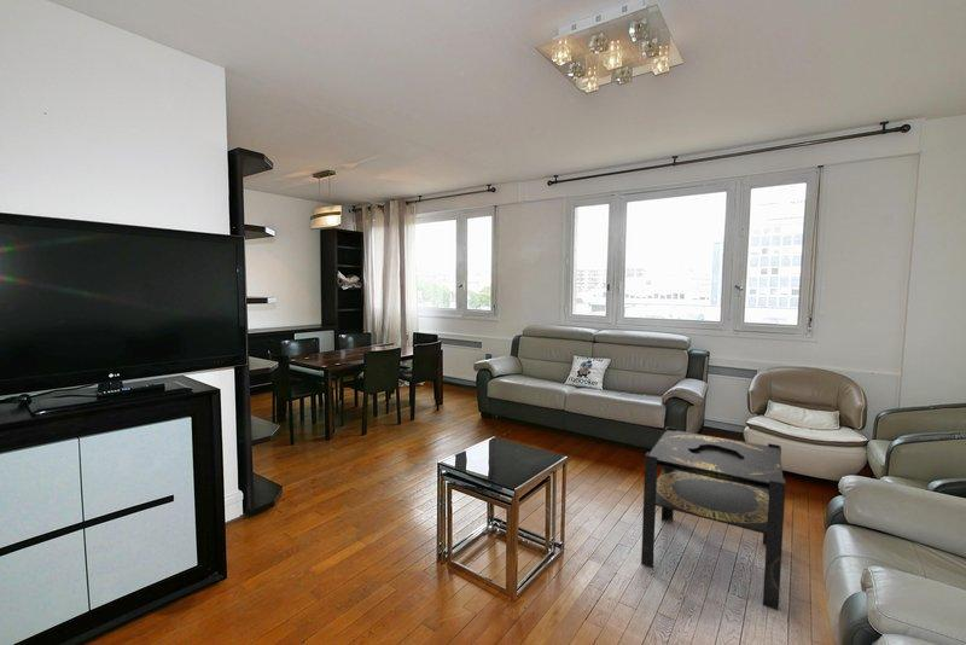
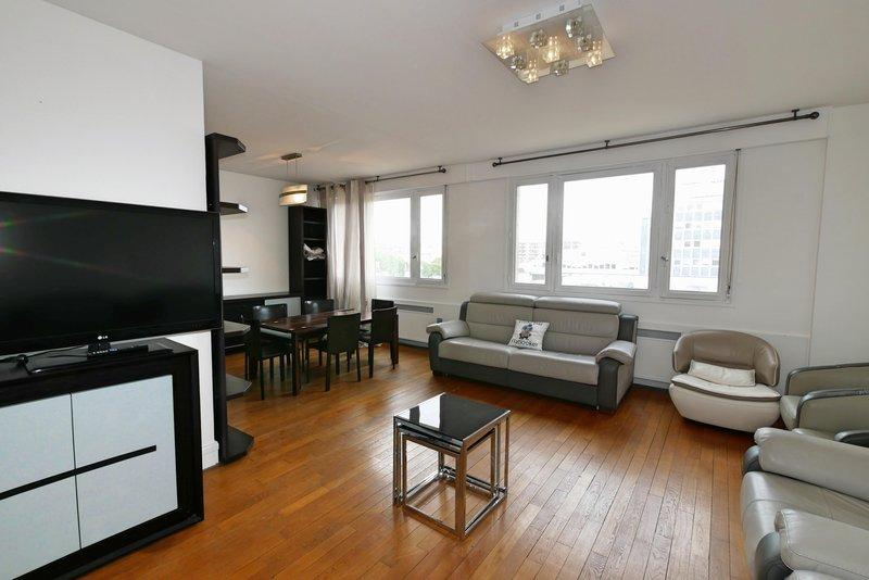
- side table (712, 502)
